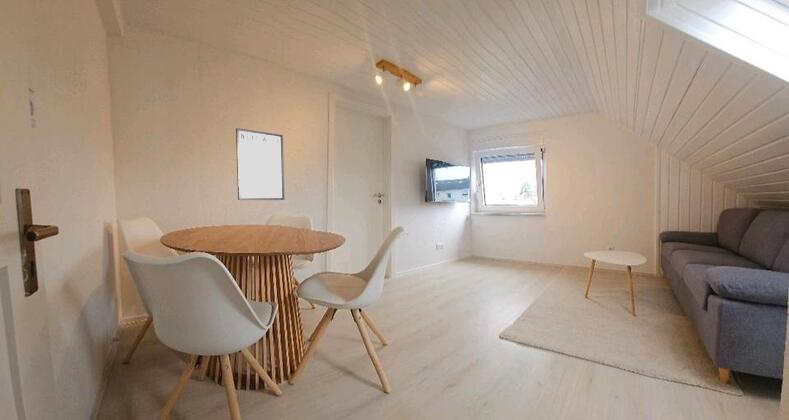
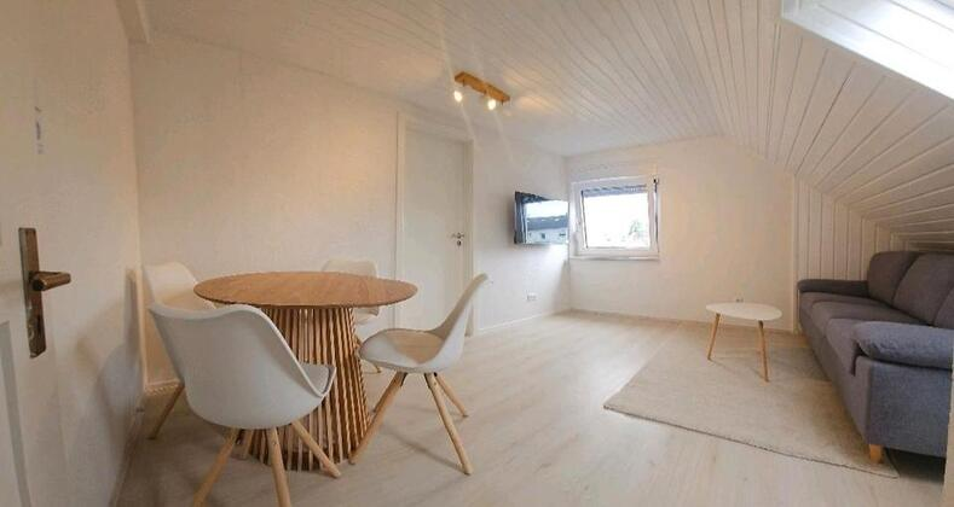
- writing board (261, 166)
